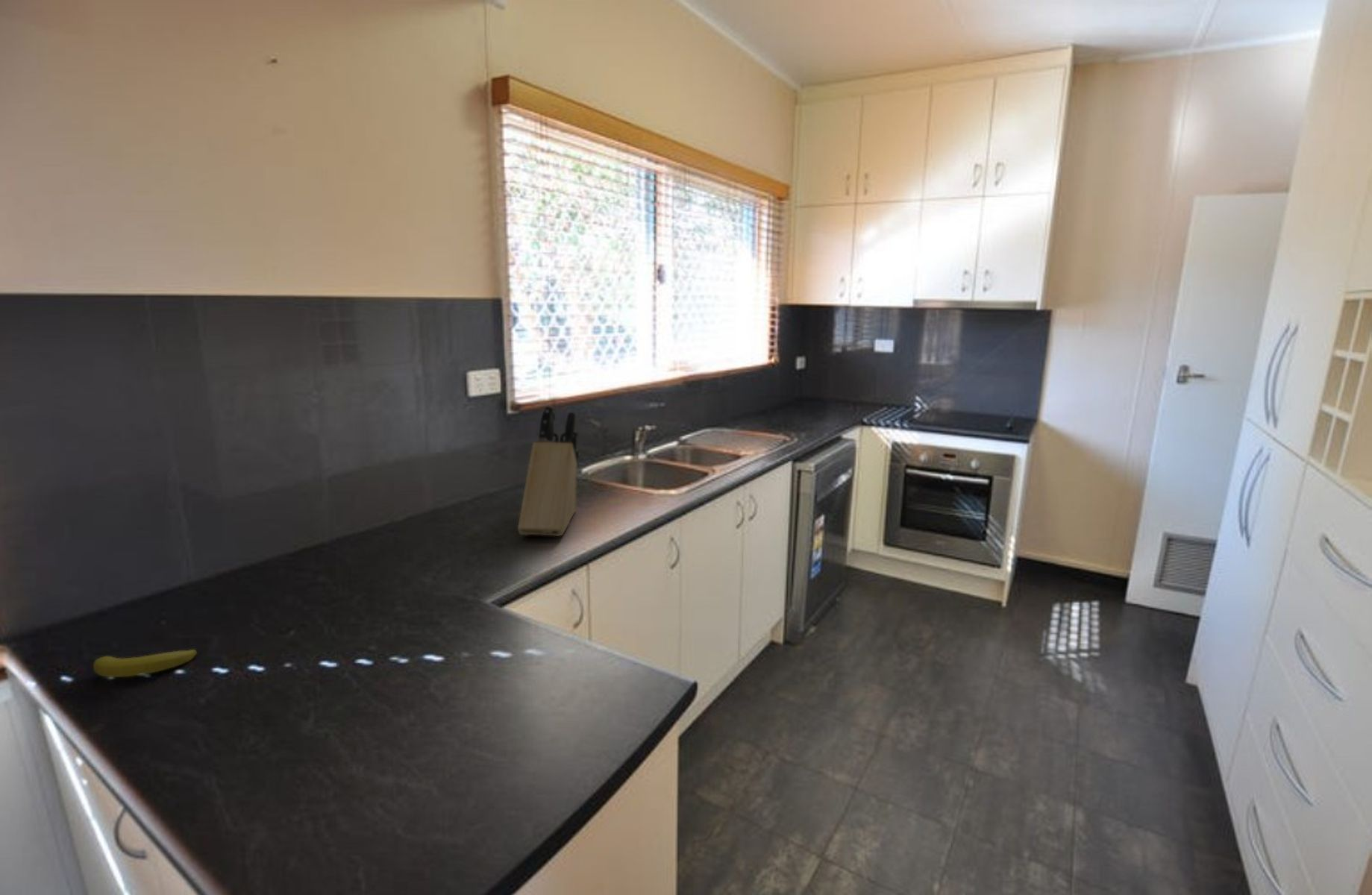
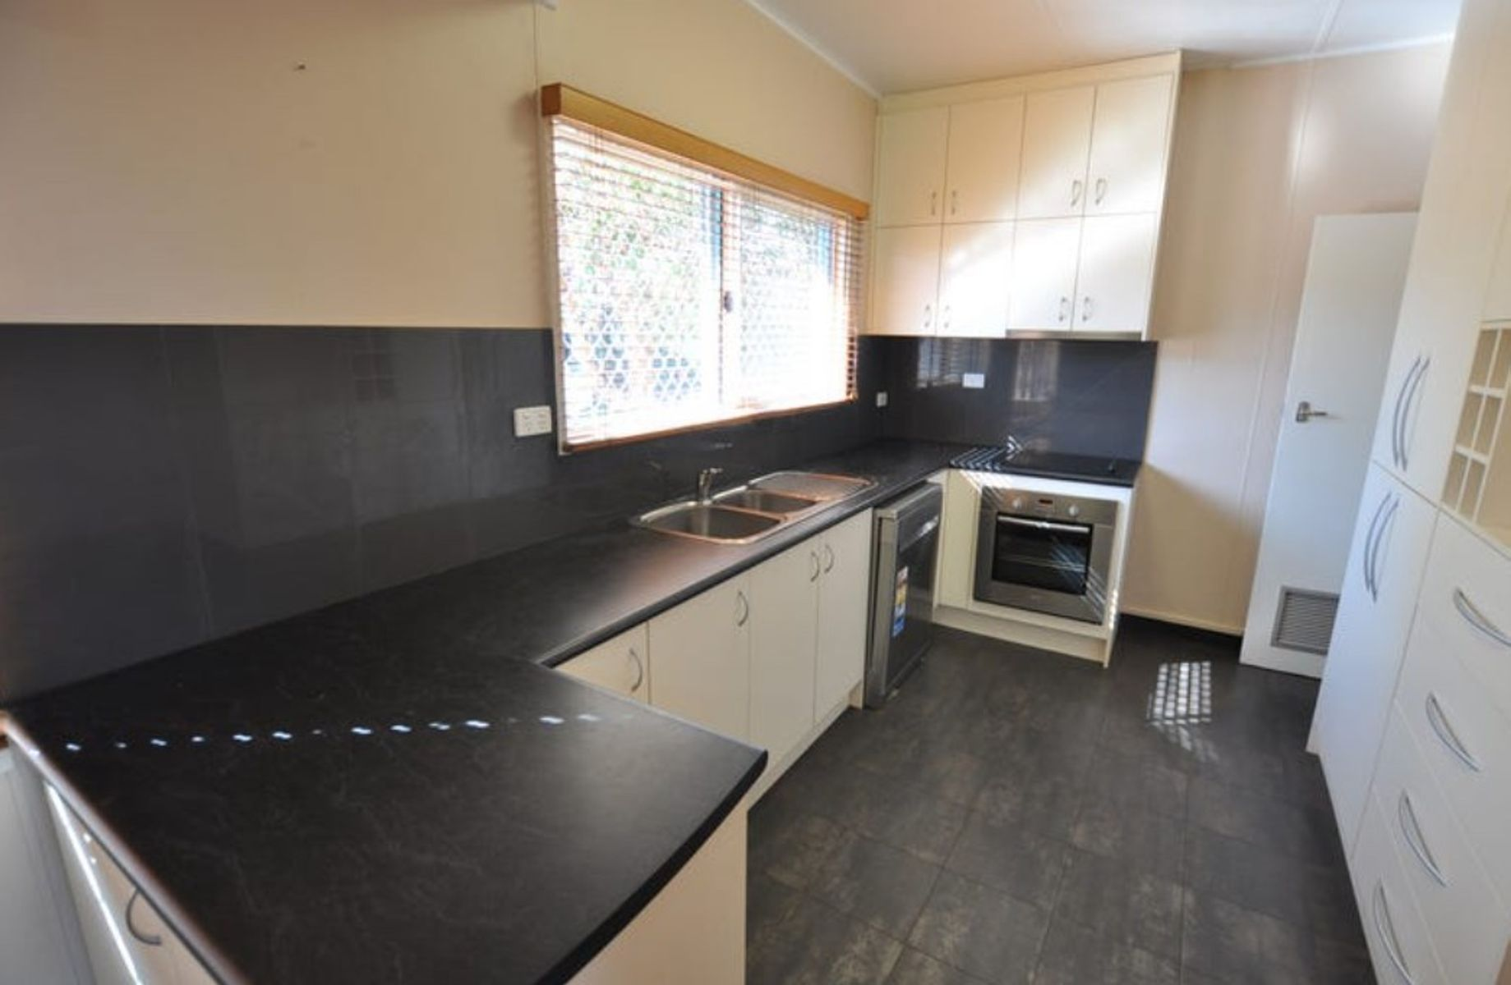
- knife block (551, 465)
- banana (143, 661)
